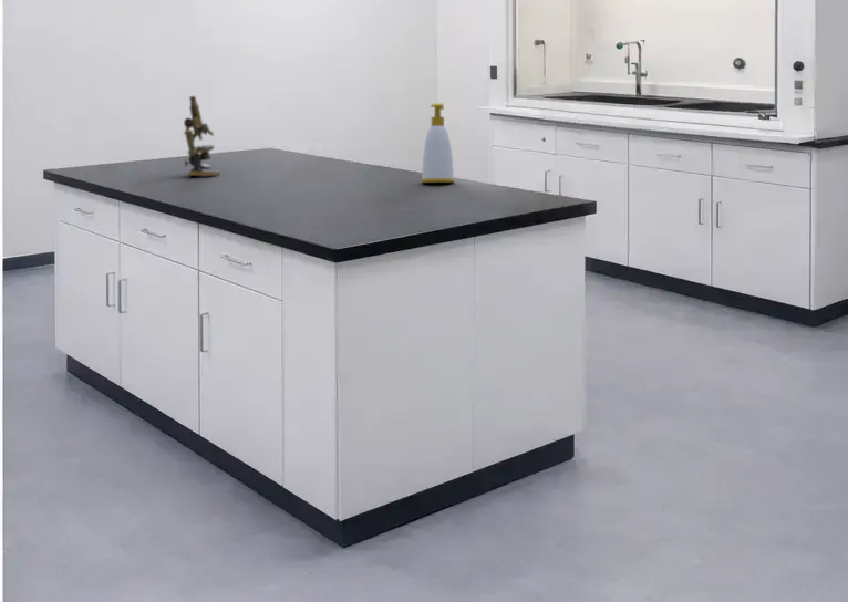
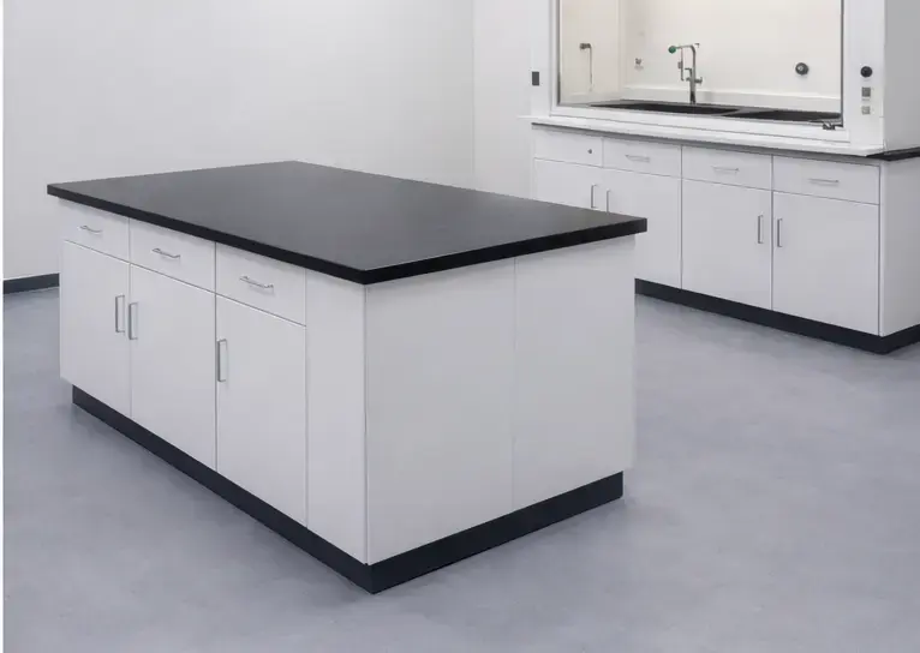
- soap bottle (437, 143)
- microscope (198, 136)
